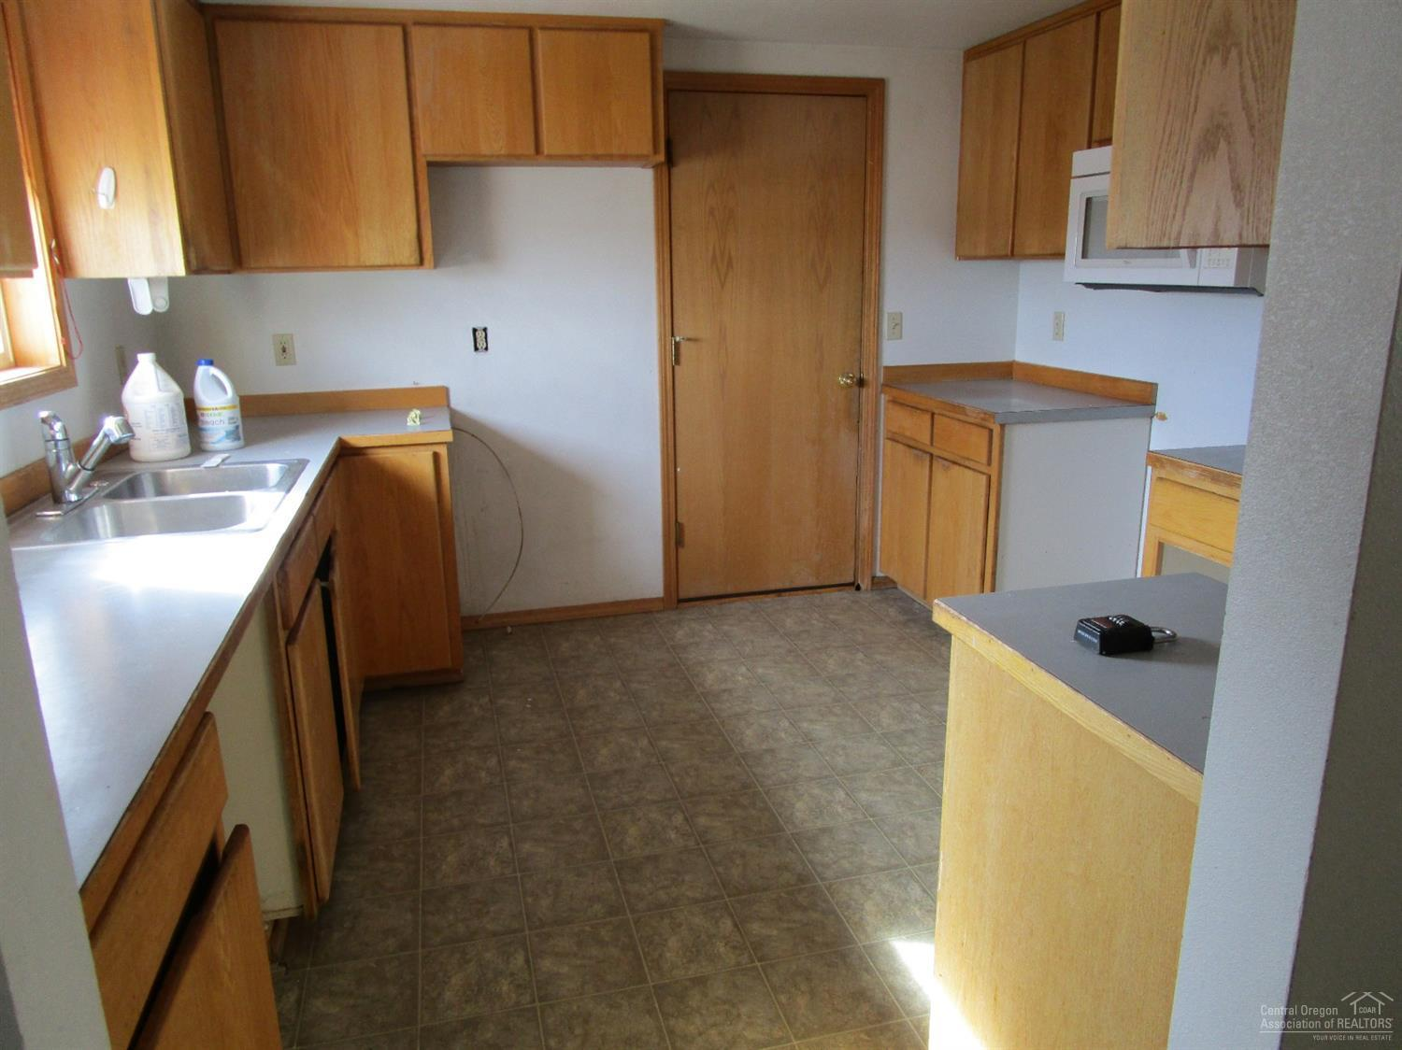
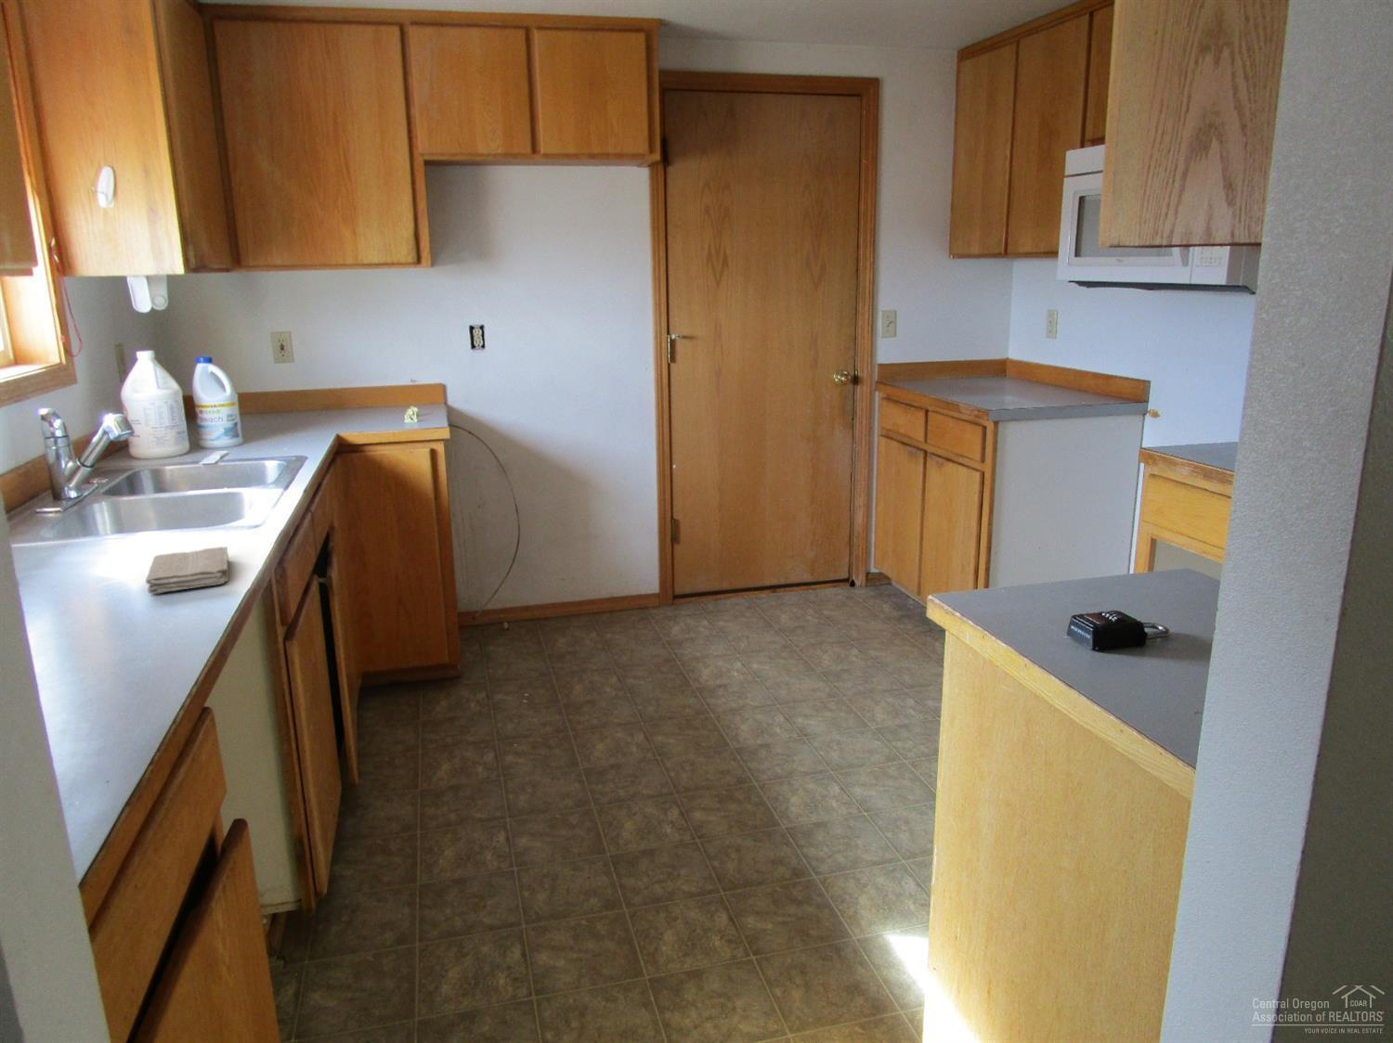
+ washcloth (189, 568)
